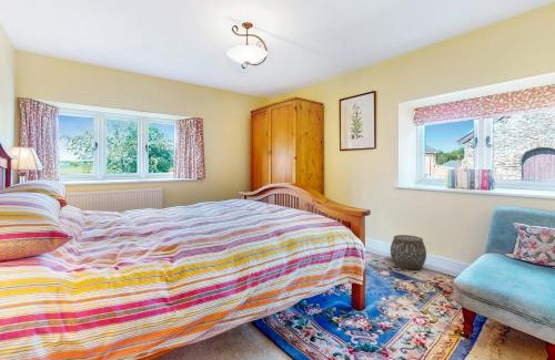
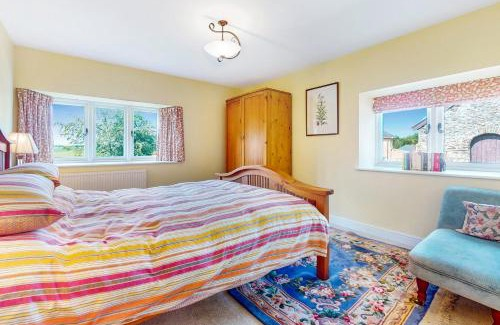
- woven basket (407, 251)
